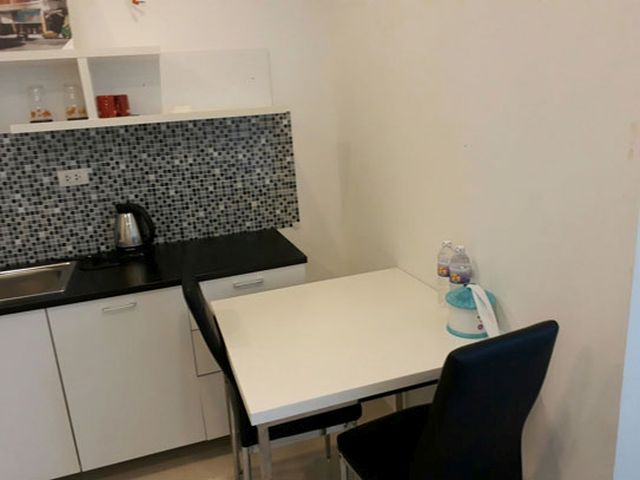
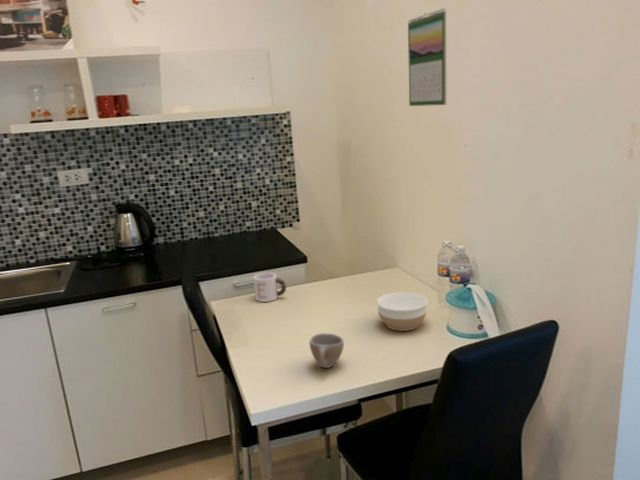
+ calendar (426, 60)
+ mug (270, 287)
+ bowl (402, 312)
+ cup (326, 354)
